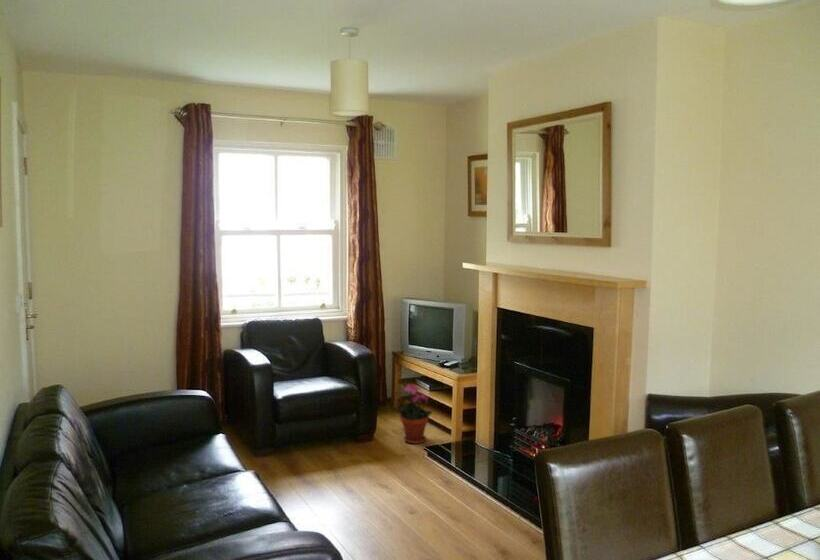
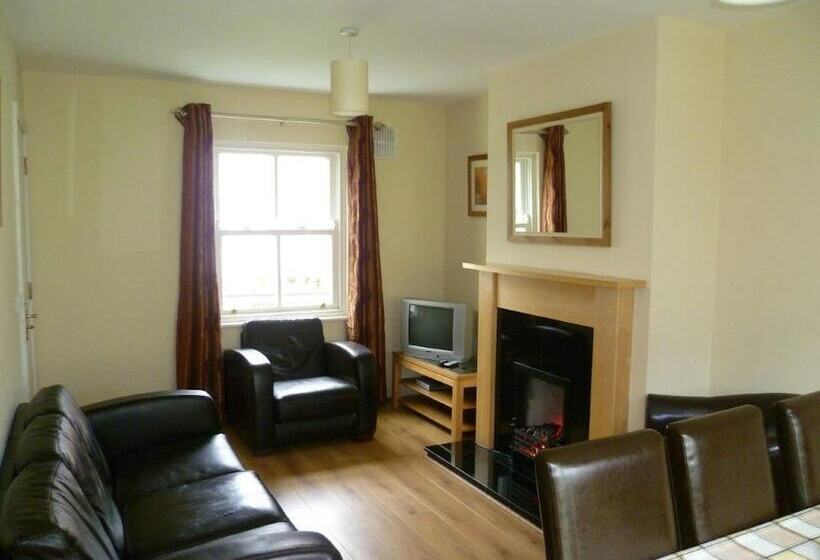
- potted plant (414, 412)
